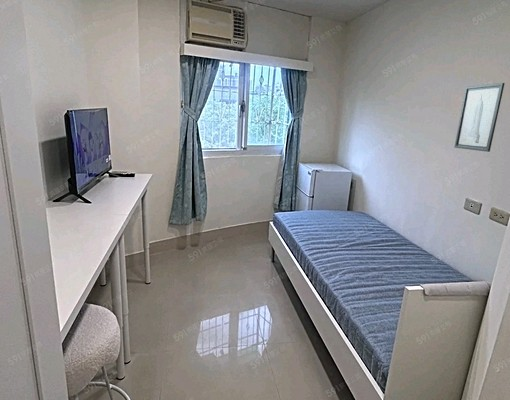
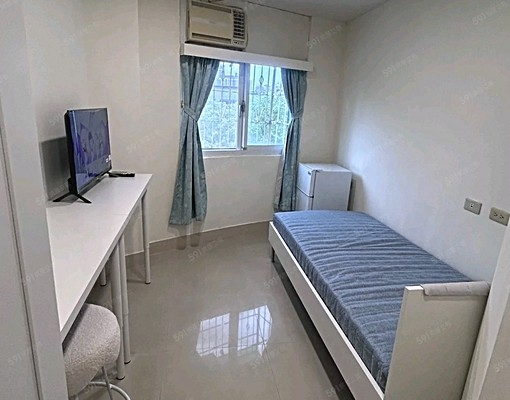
- wall art (477, 118)
